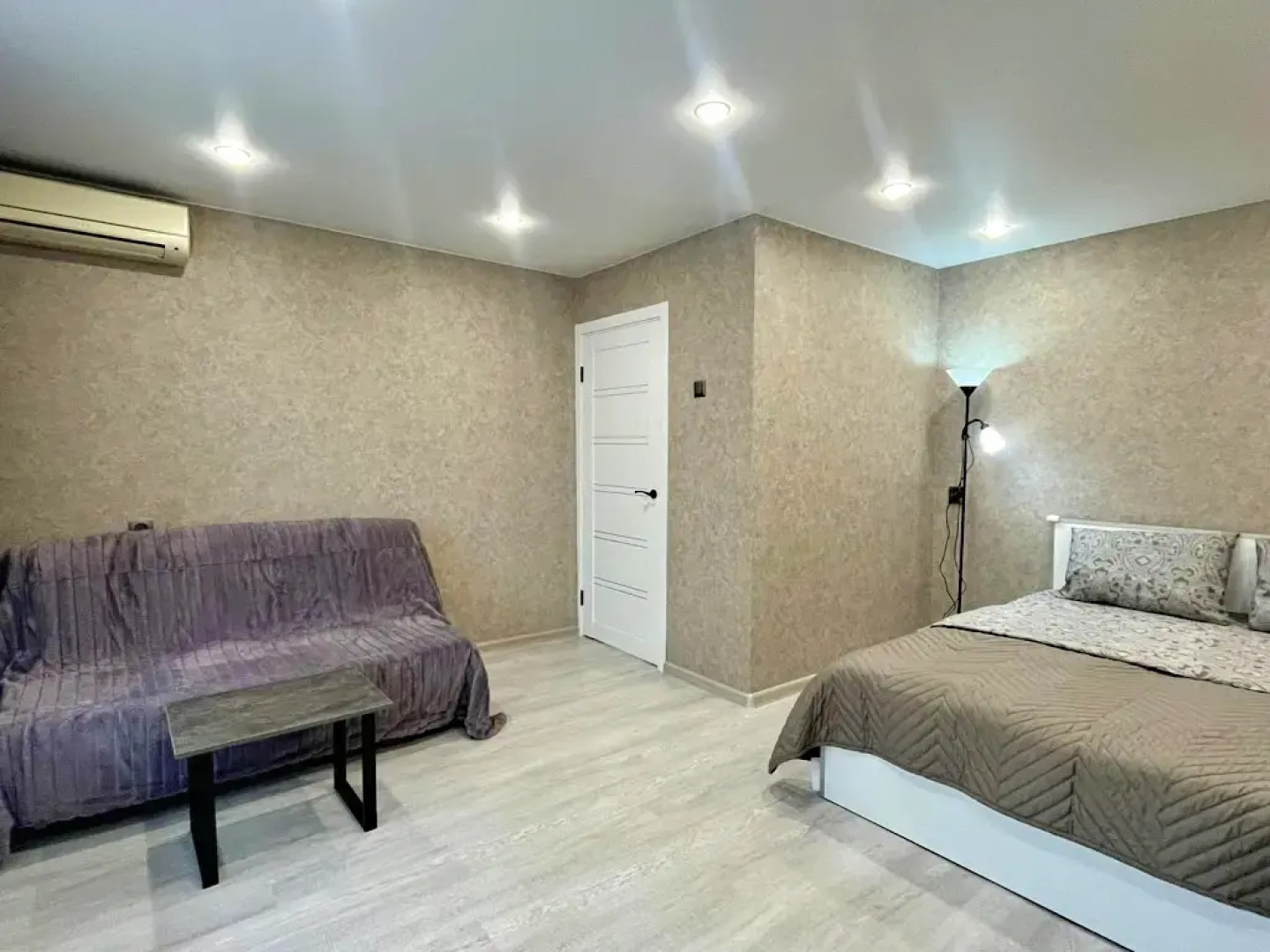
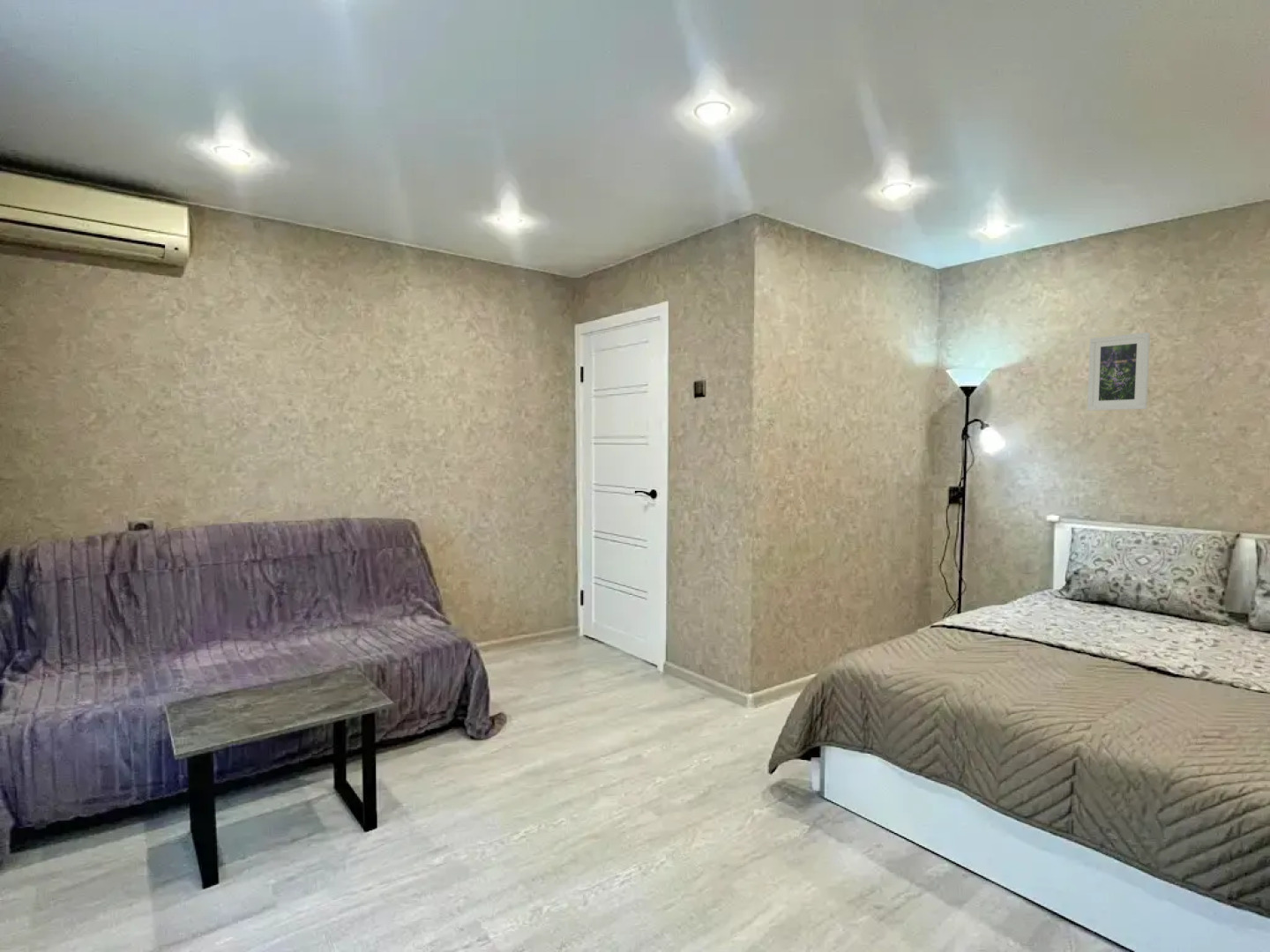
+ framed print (1117, 372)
